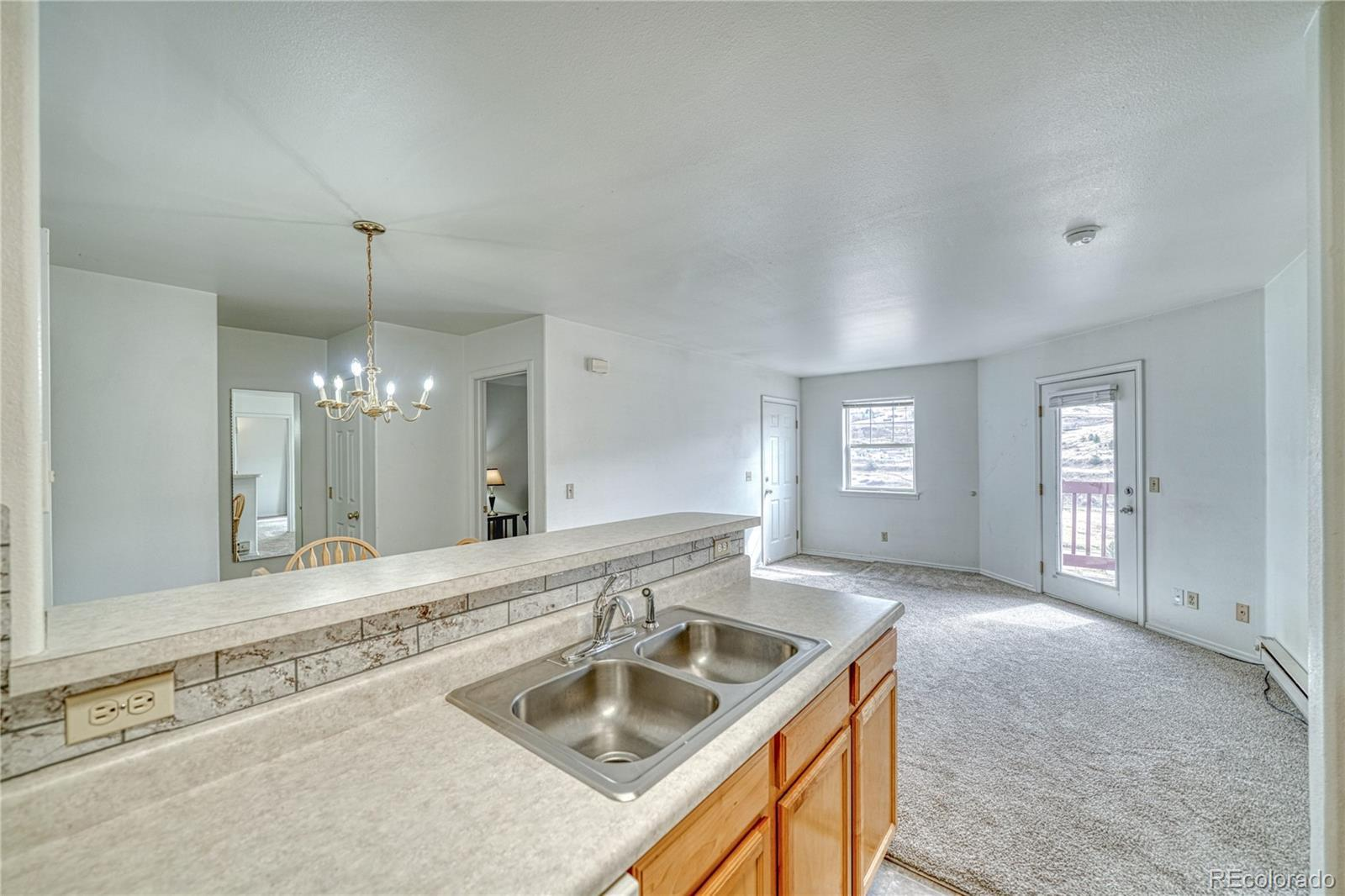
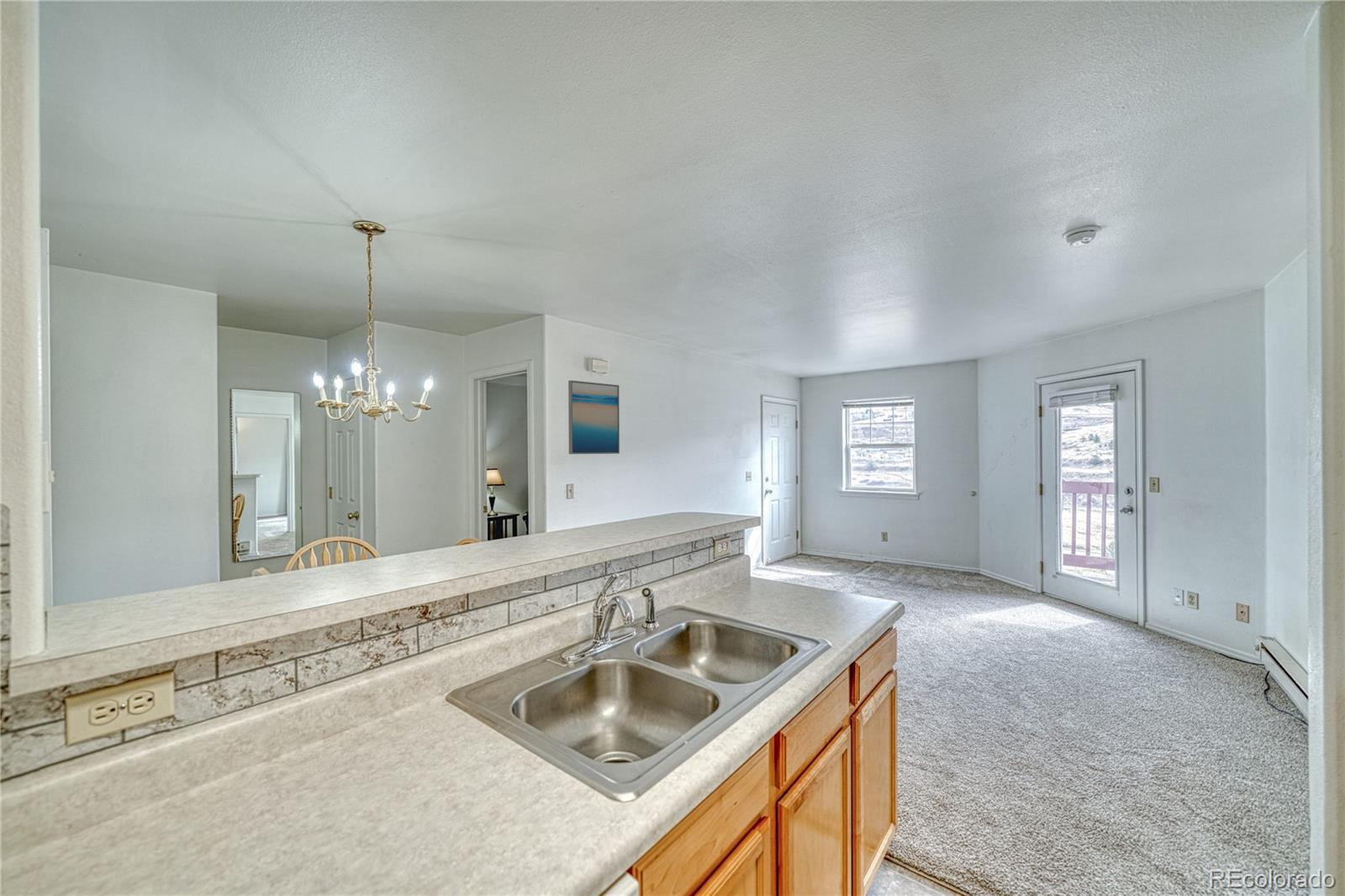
+ wall art (594, 418)
